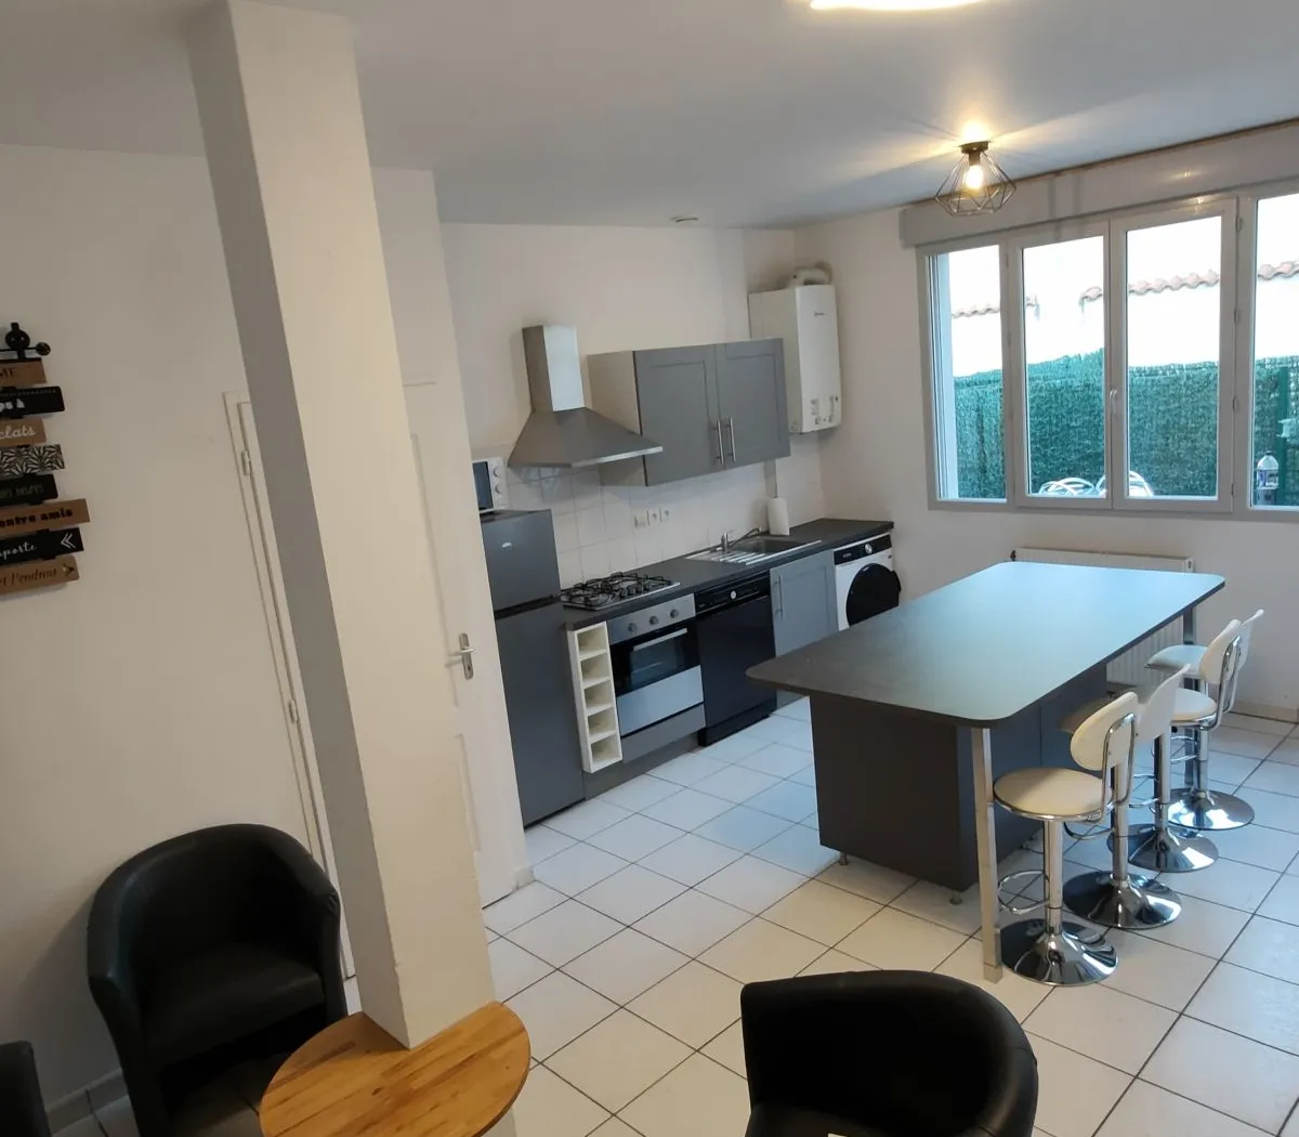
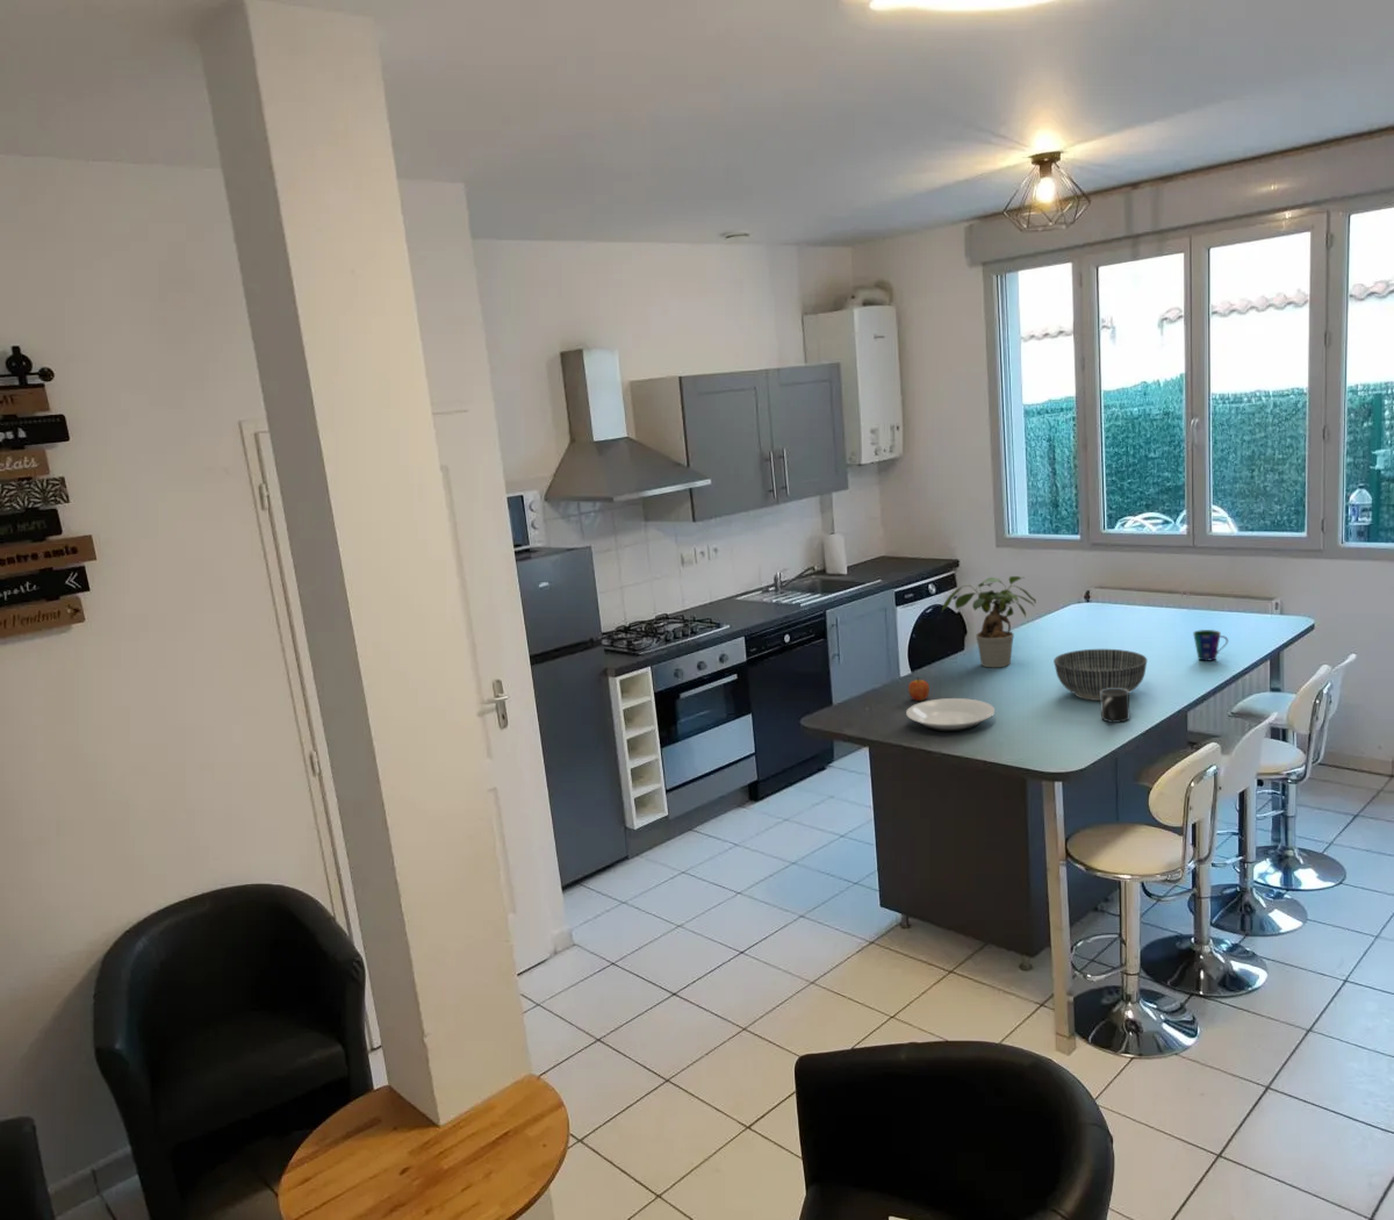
+ plate (951, 717)
+ cup (1210, 646)
+ bowl (1100, 676)
+ mug (1112, 707)
+ apple (917, 688)
+ potted plant (998, 618)
